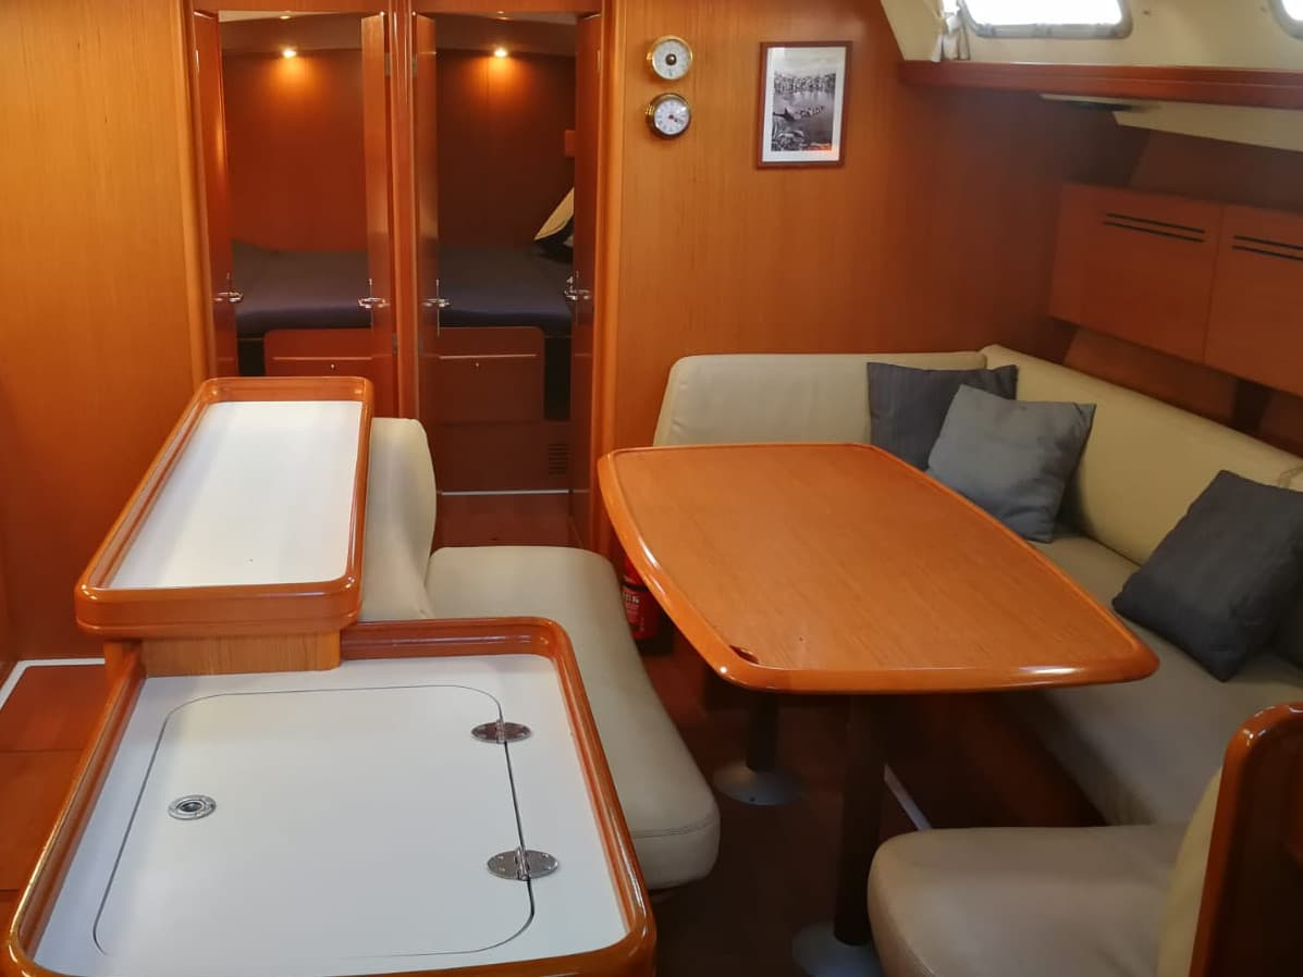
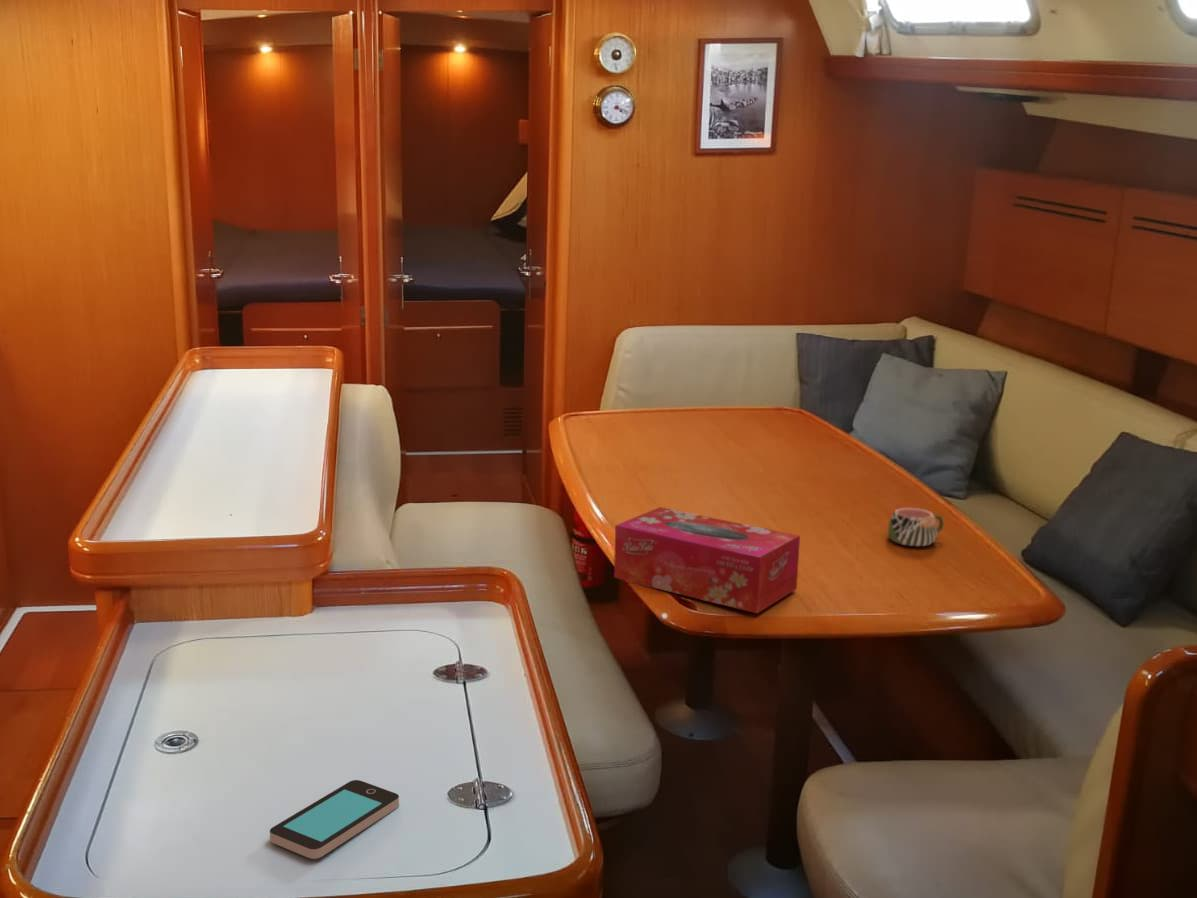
+ smartphone (336, 817)
+ tissue box (705, 557)
+ mug (917, 526)
